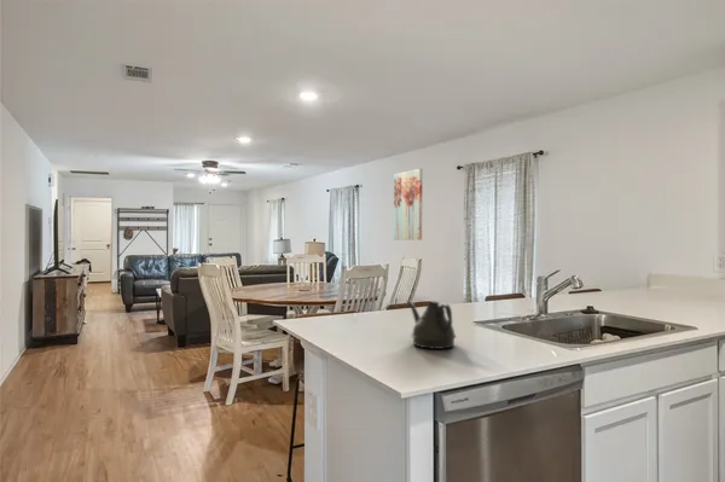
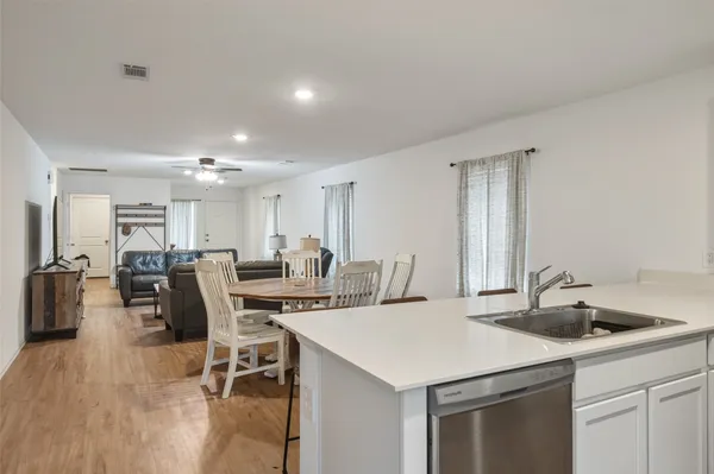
- wall art (407, 205)
- teapot (428, 321)
